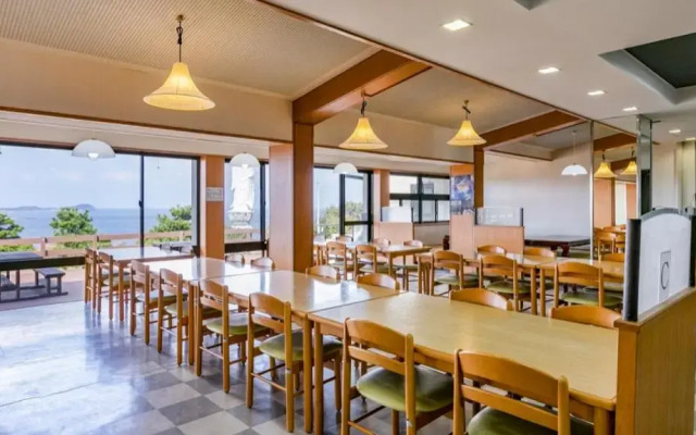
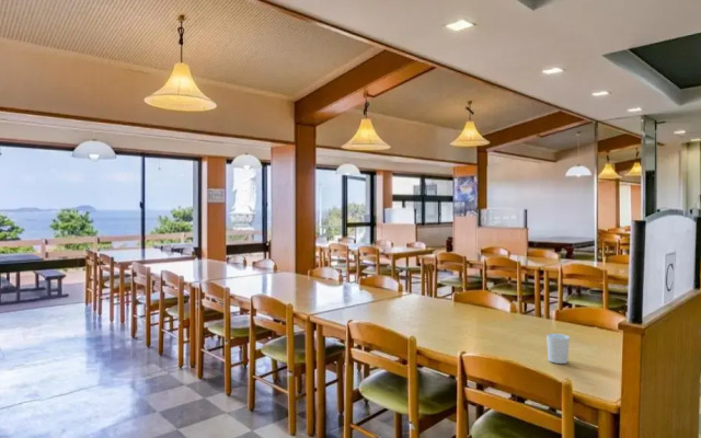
+ cup (558, 348)
